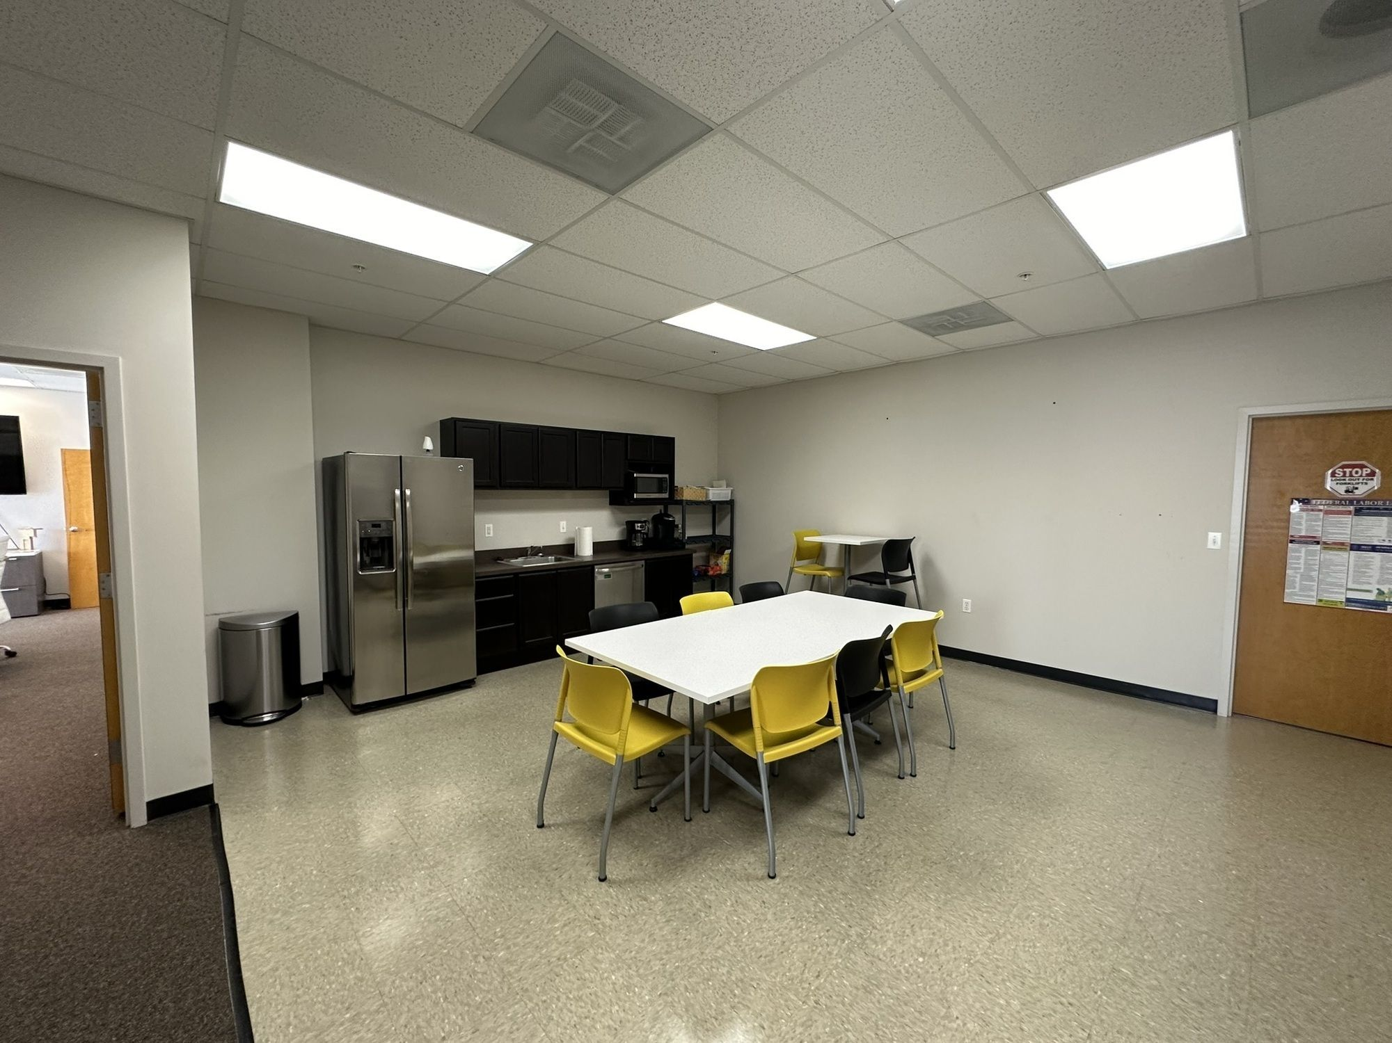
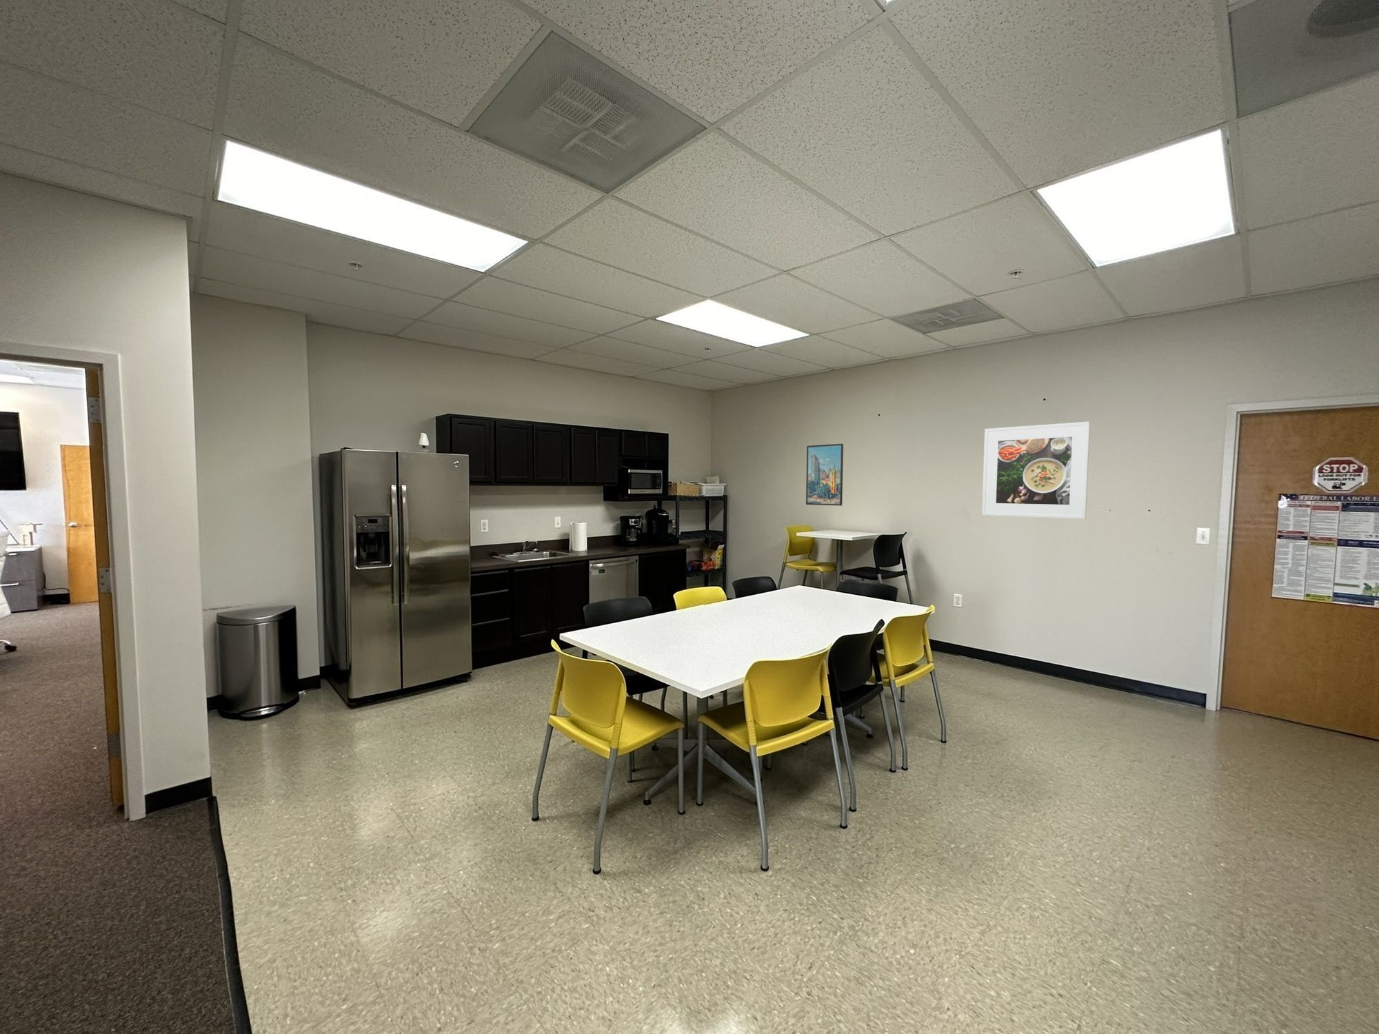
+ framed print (1033, 471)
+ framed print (824, 475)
